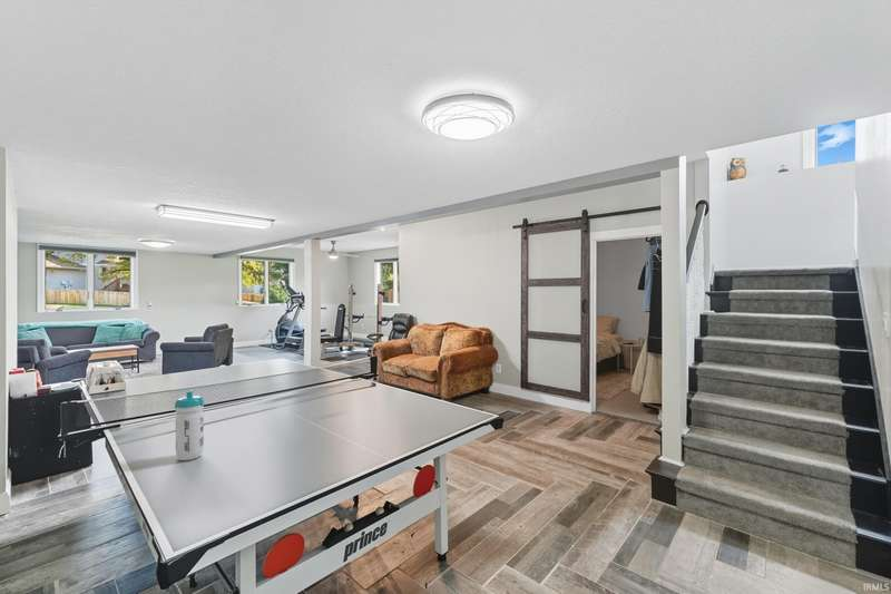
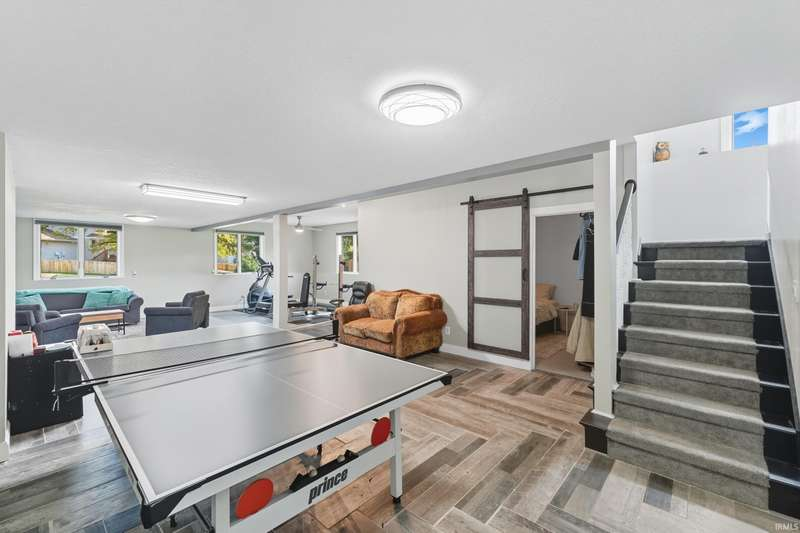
- water bottle (189, 423)
